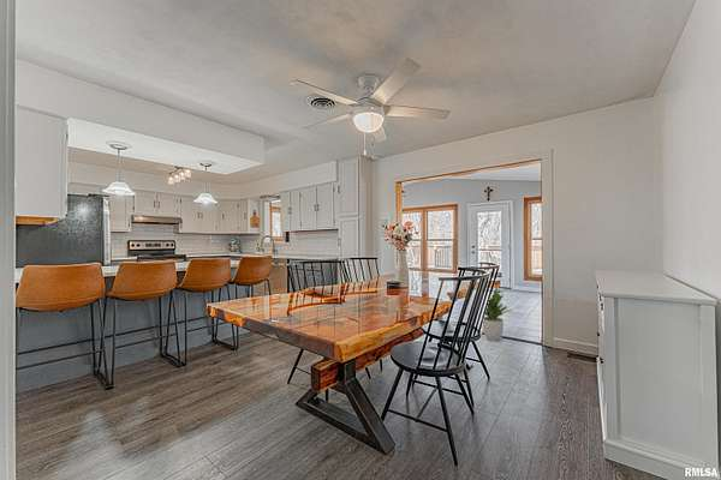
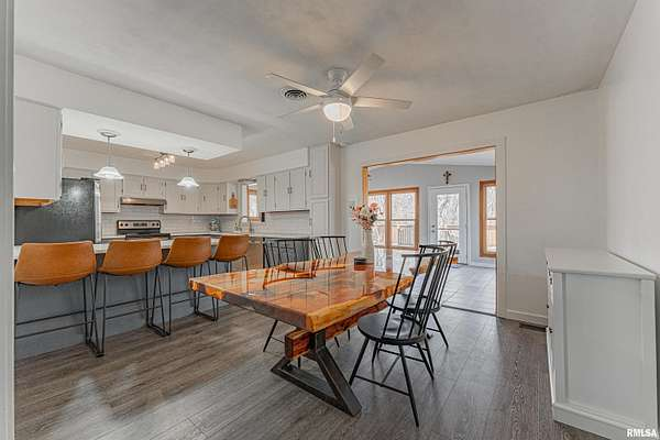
- potted plant (491, 312)
